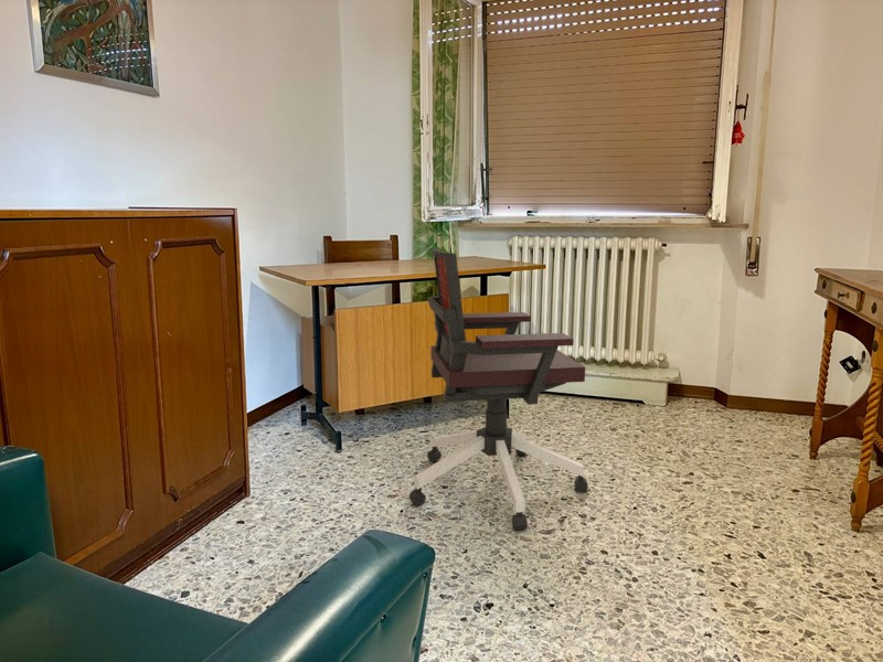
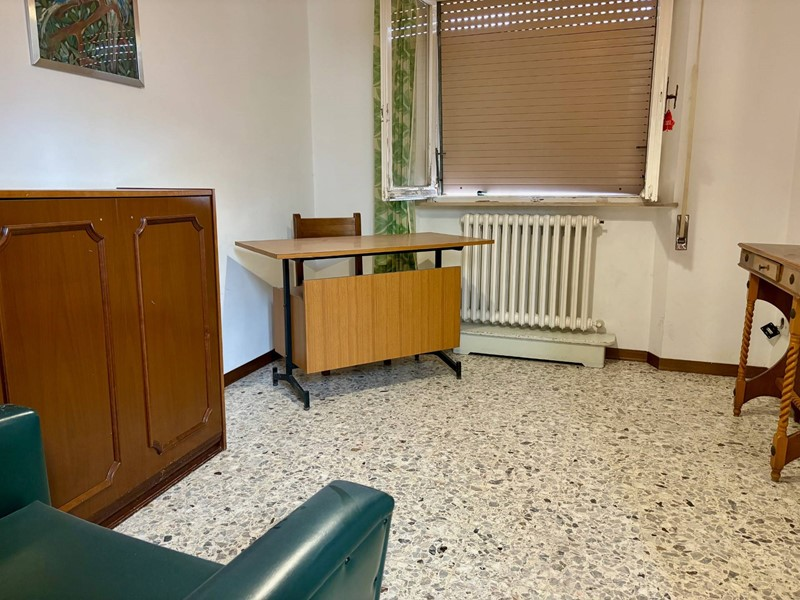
- office chair (498, 374)
